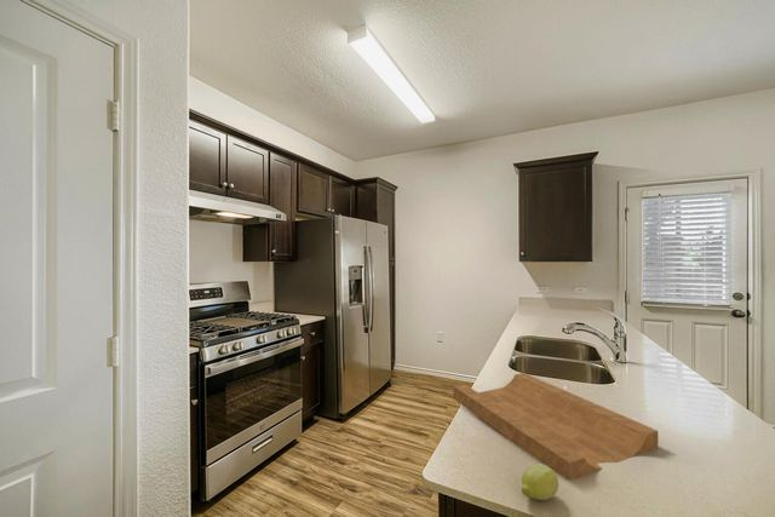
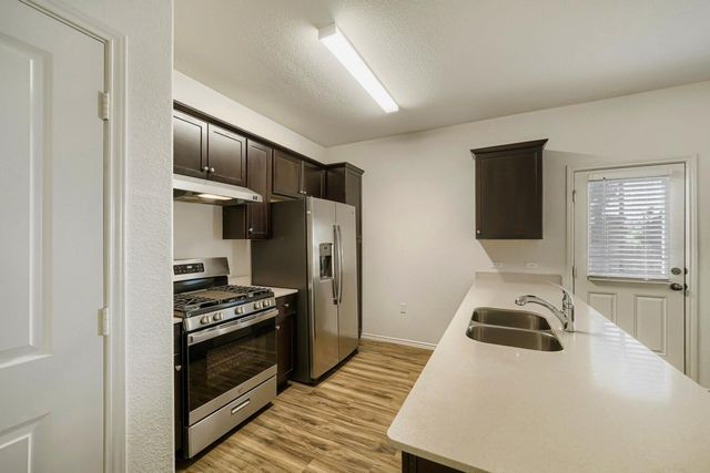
- cutting board (540, 412)
- fruit (539, 482)
